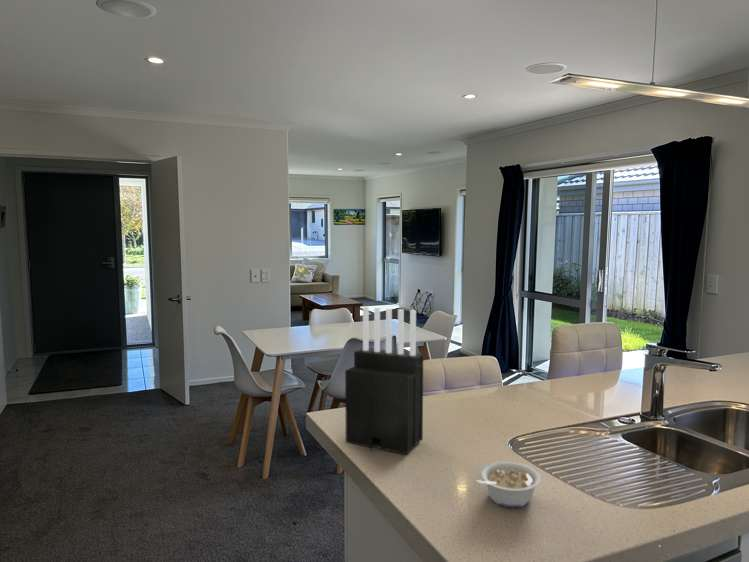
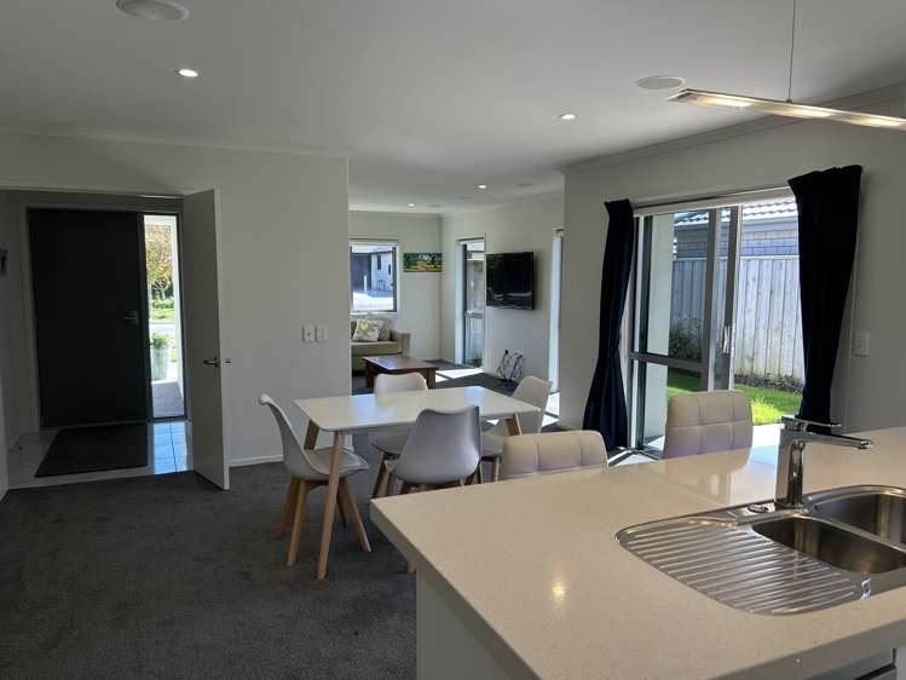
- legume (509, 484)
- knife block (382, 377)
